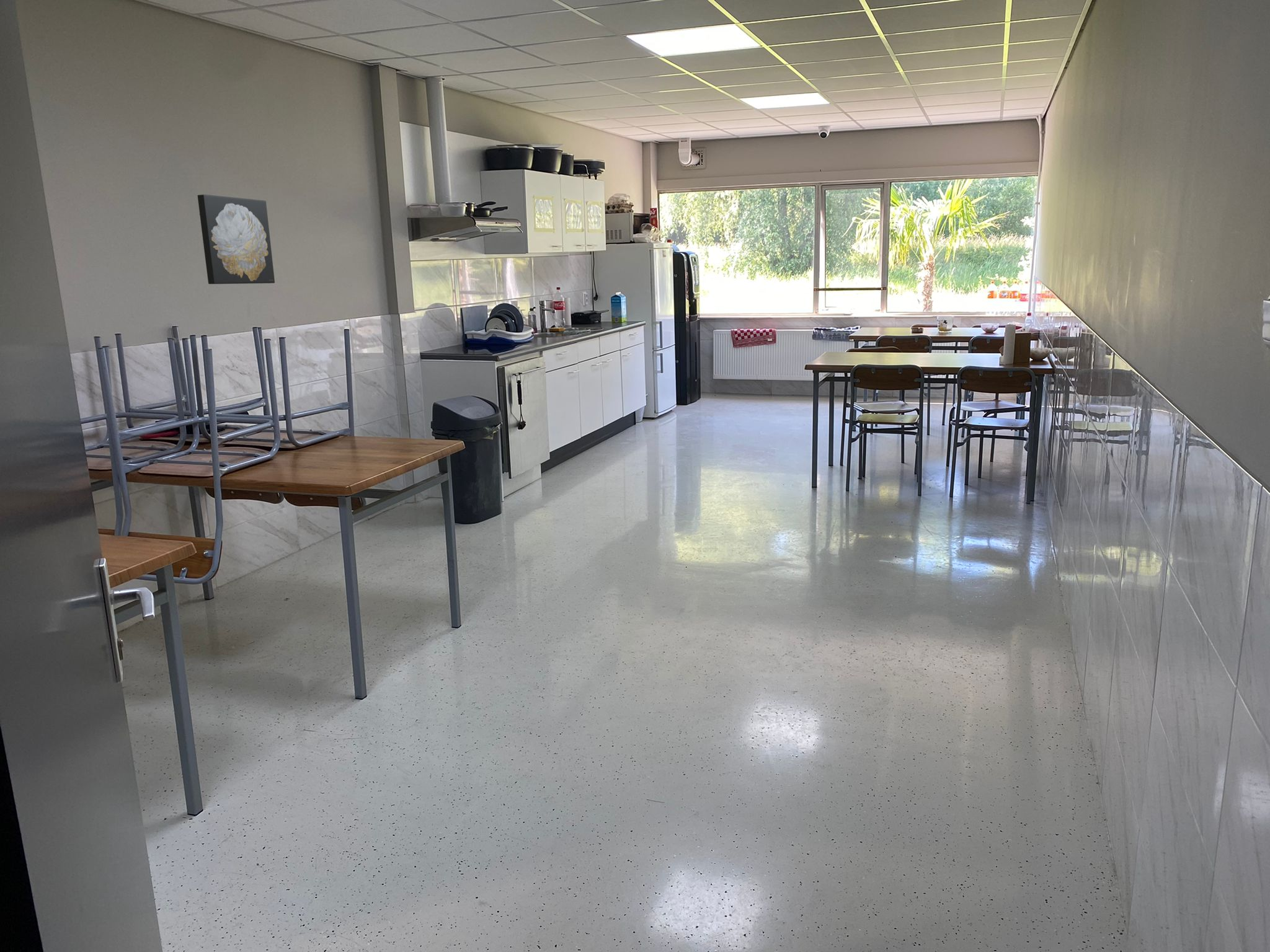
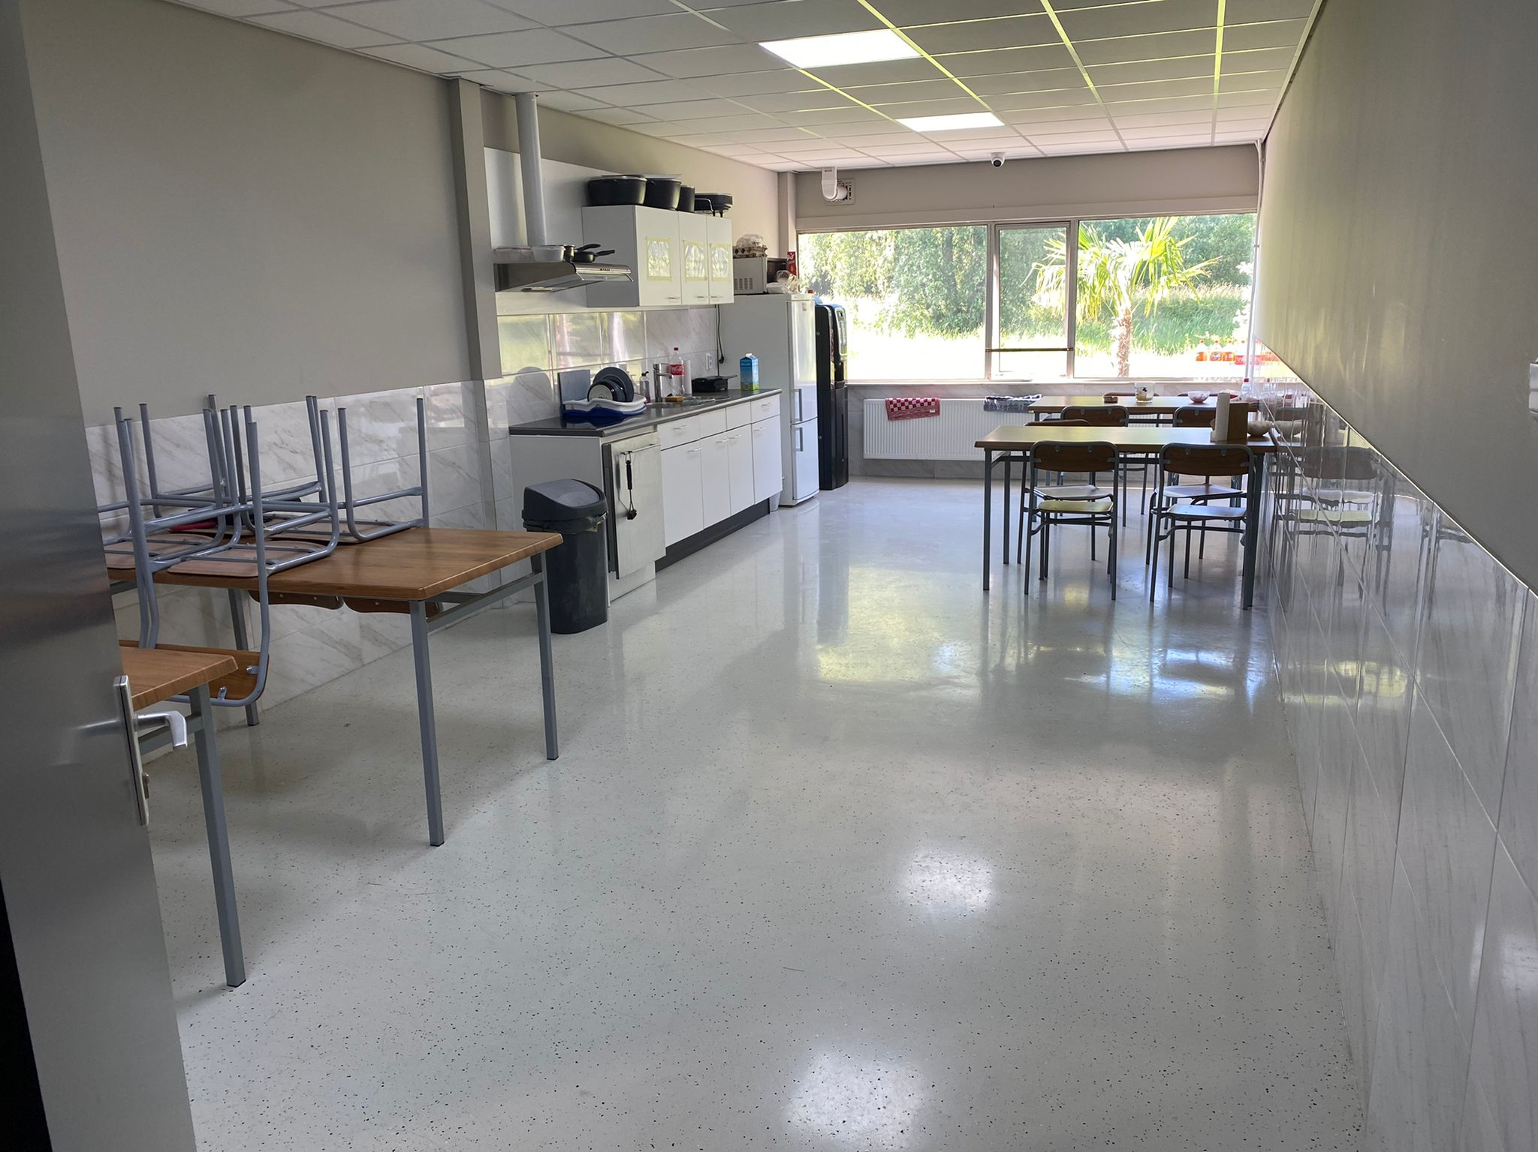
- wall art (238, 241)
